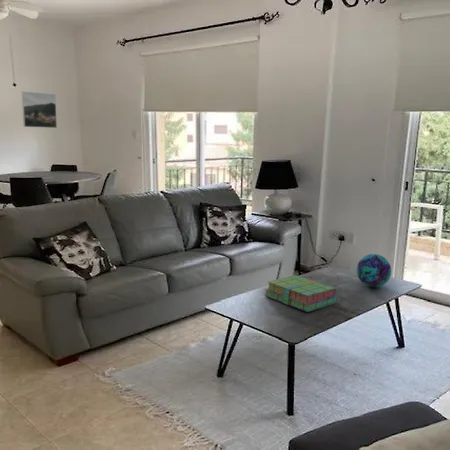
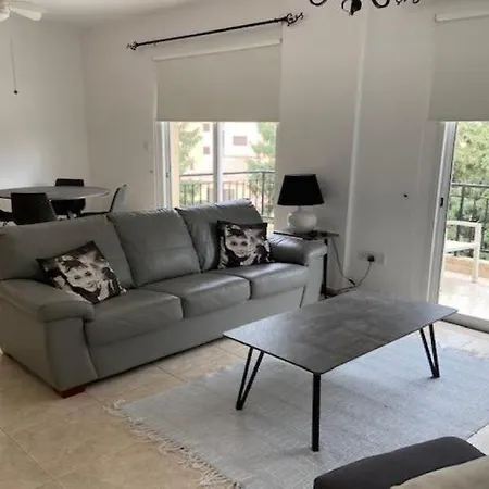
- stack of books (300, 291)
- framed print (39, 110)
- decorative ball (373, 270)
